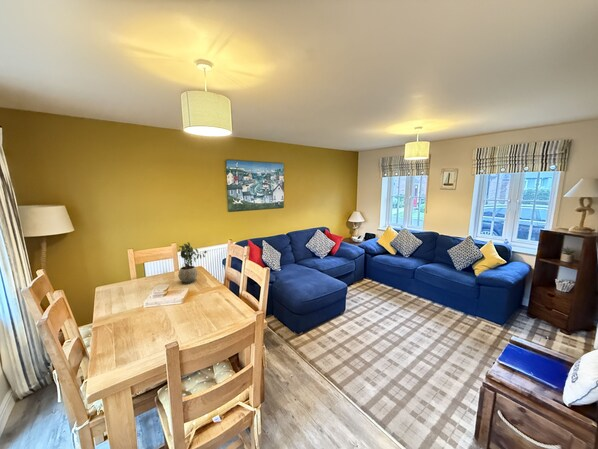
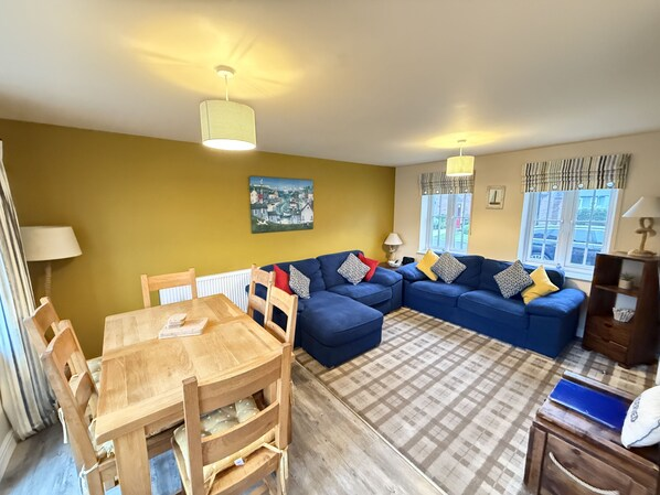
- potted plant (191, 261)
